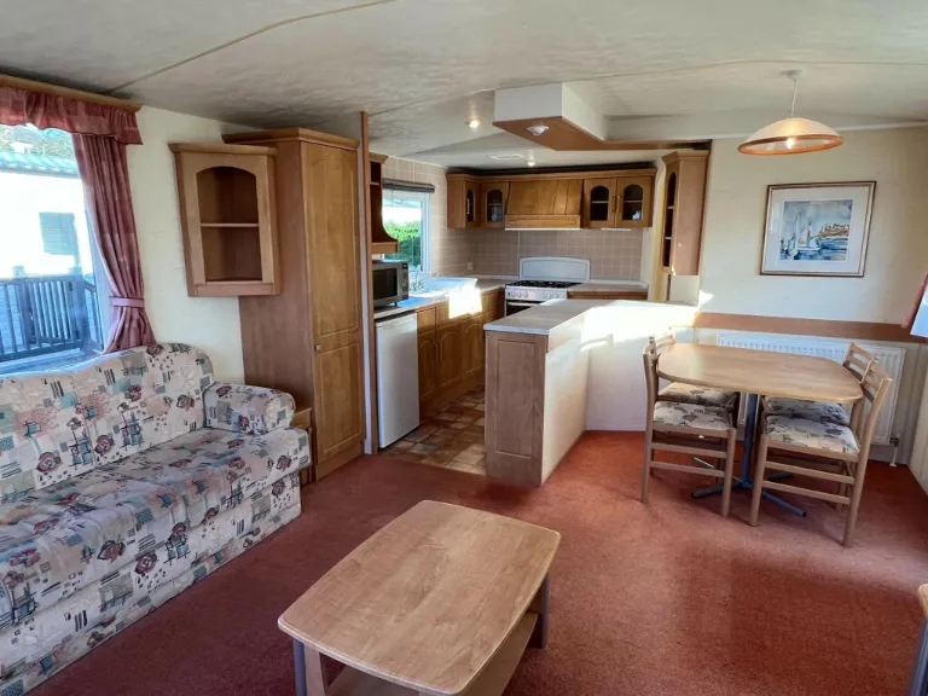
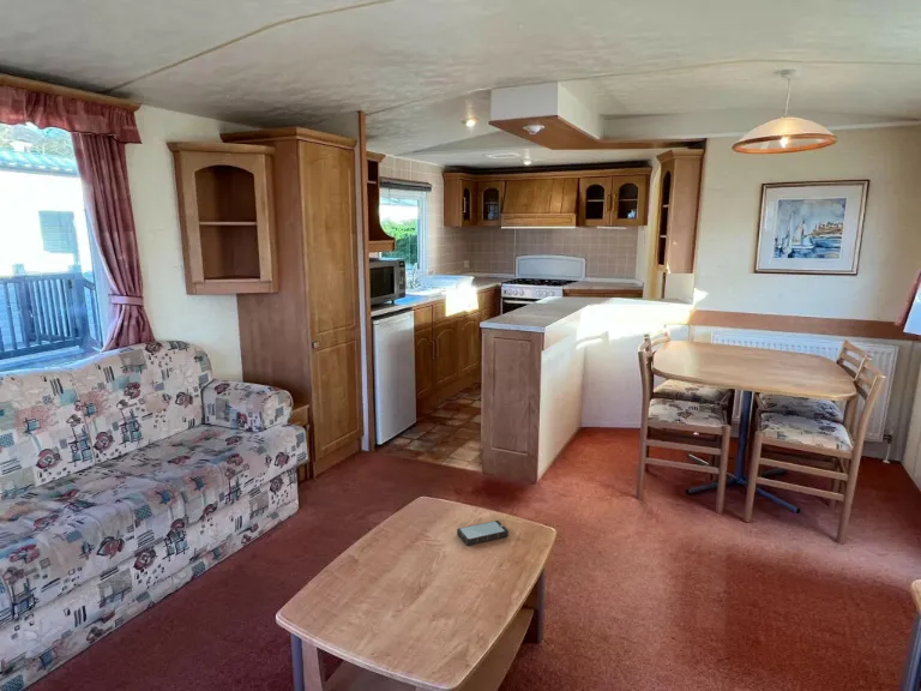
+ smartphone (482, 531)
